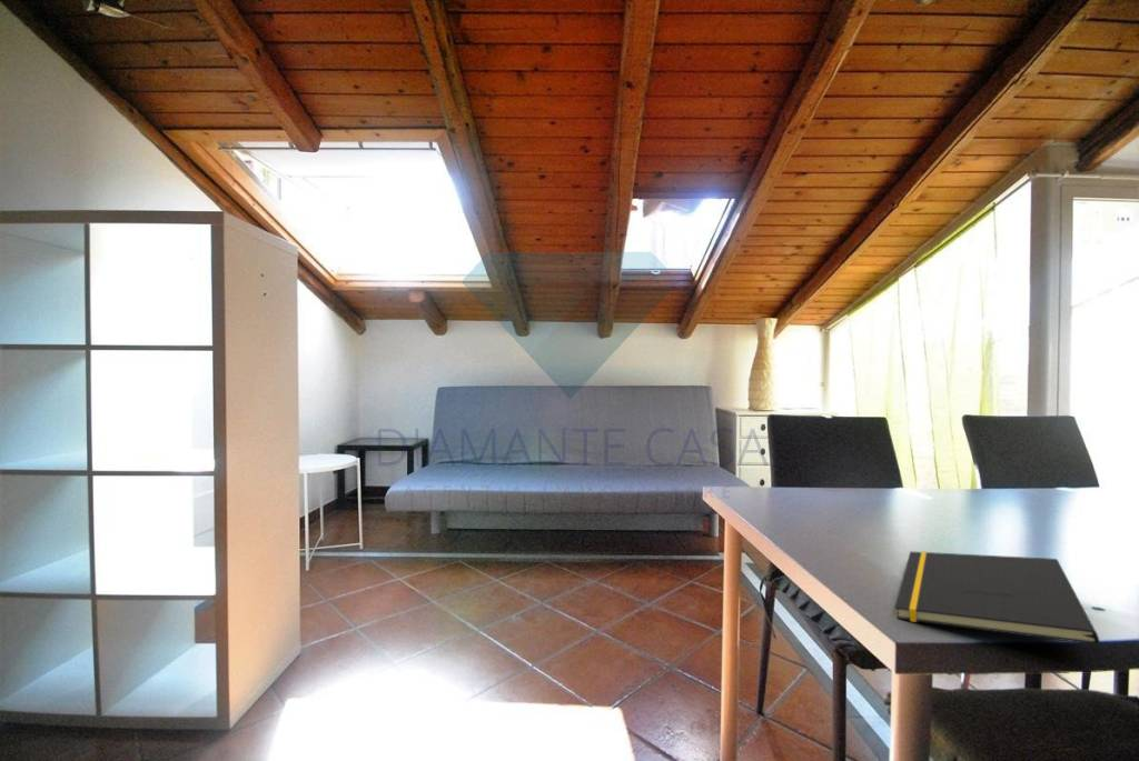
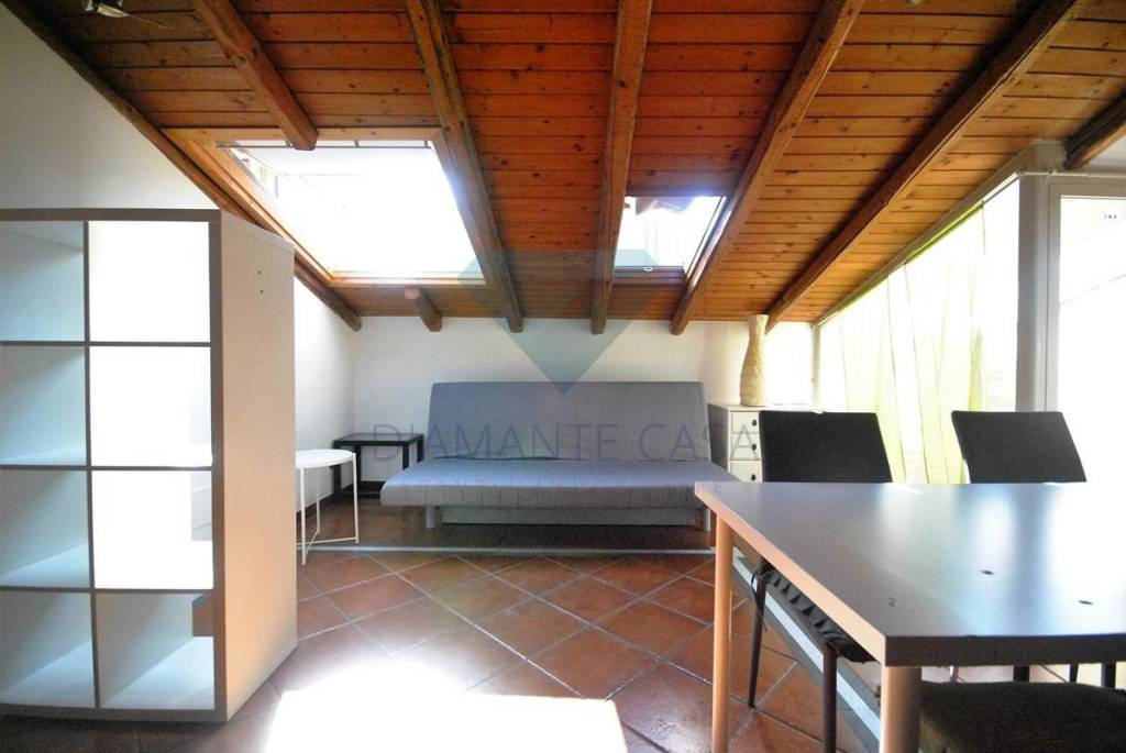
- notepad (981, 587)
